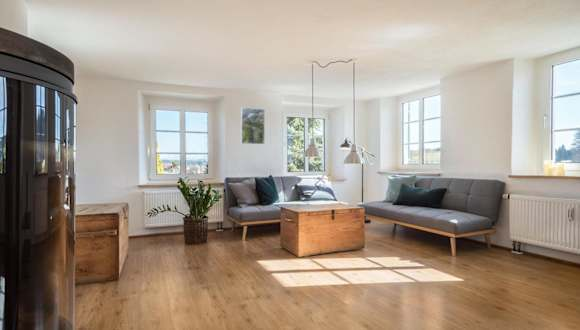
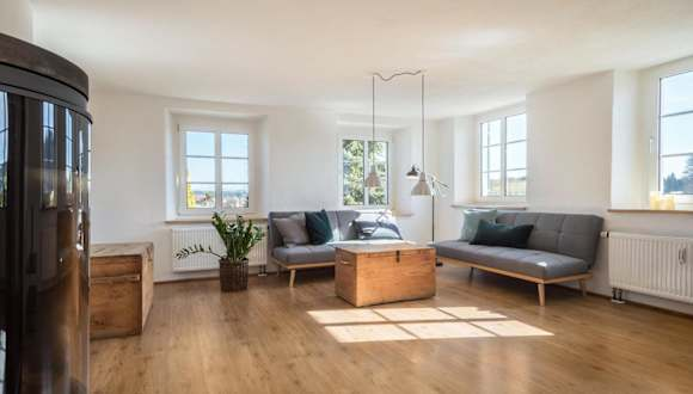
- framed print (252, 126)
